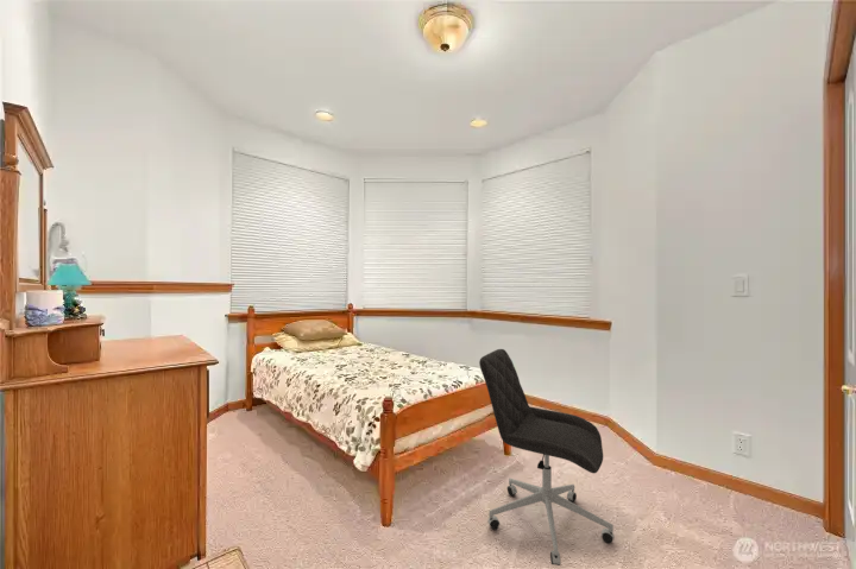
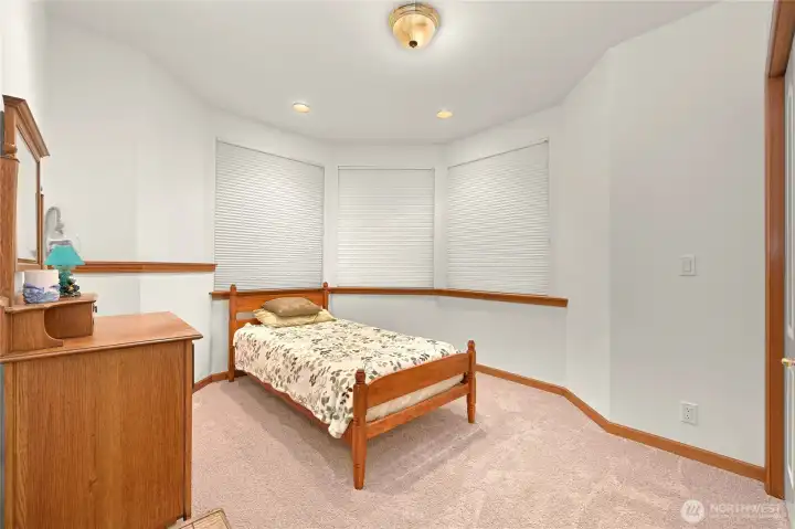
- office chair (543, 440)
